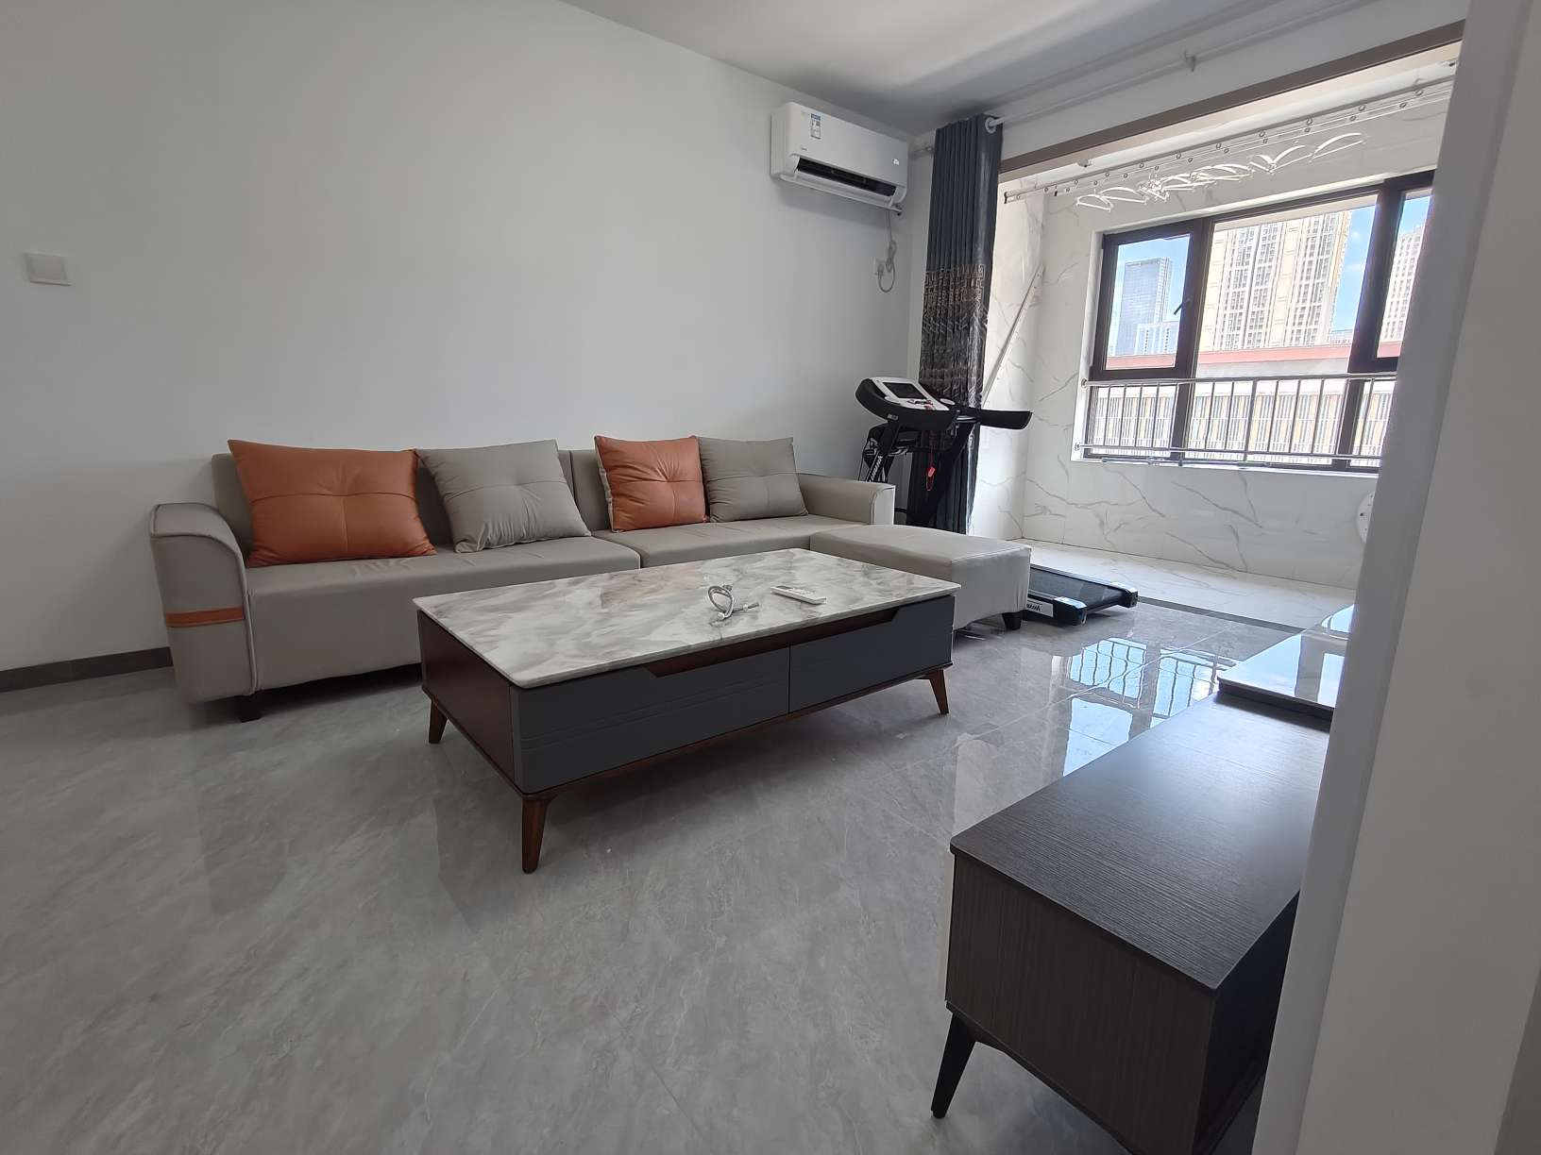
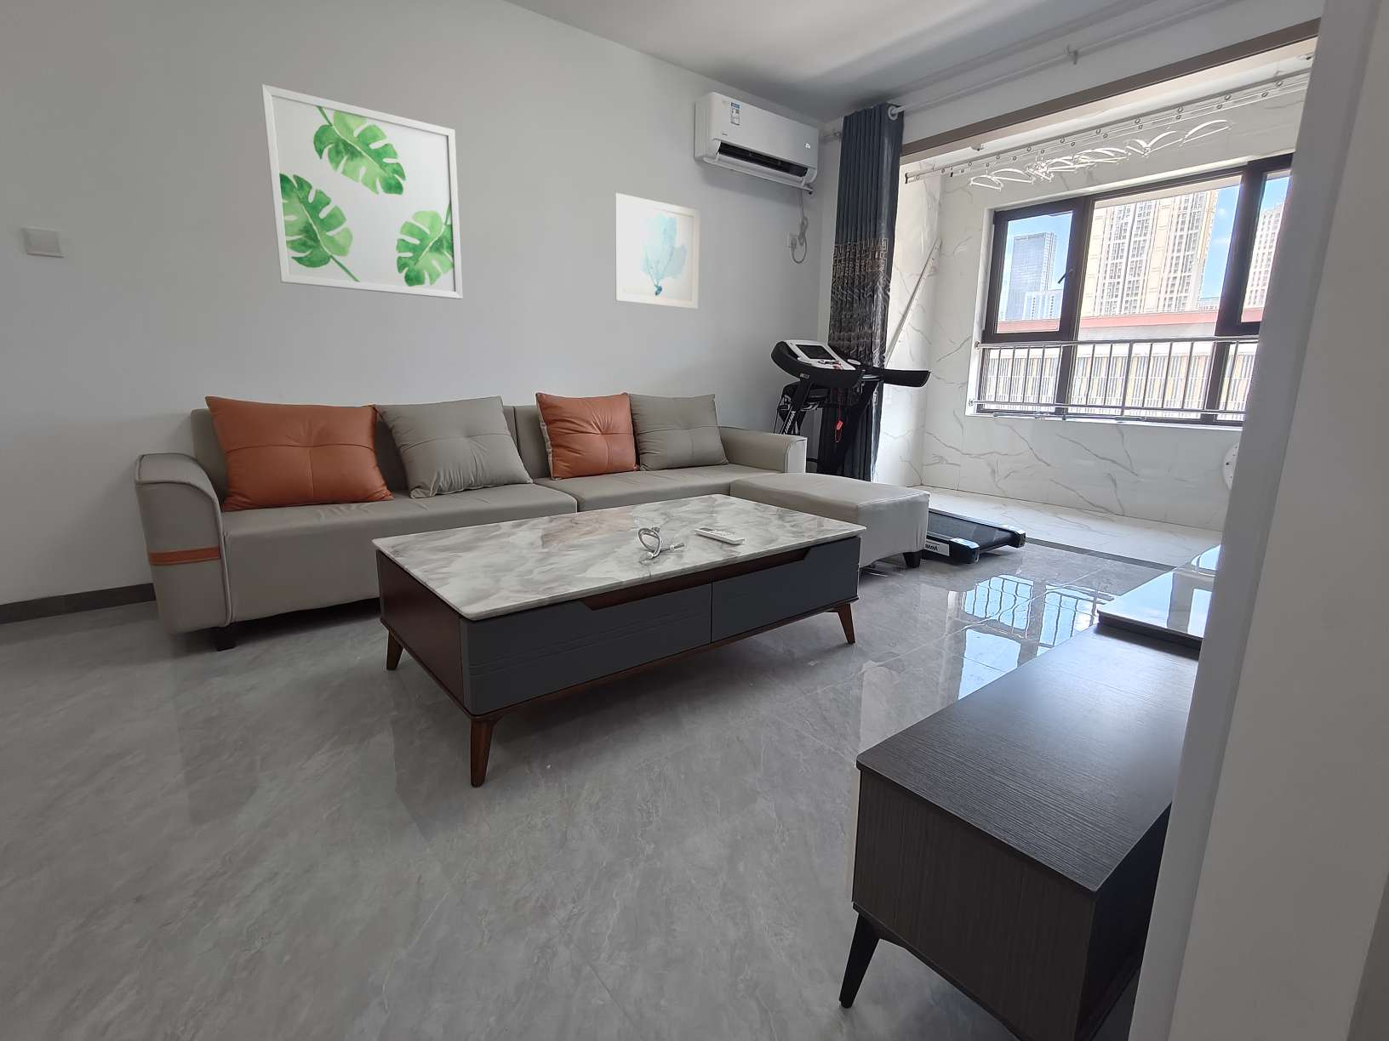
+ wall art (371, 202)
+ wall art (658, 255)
